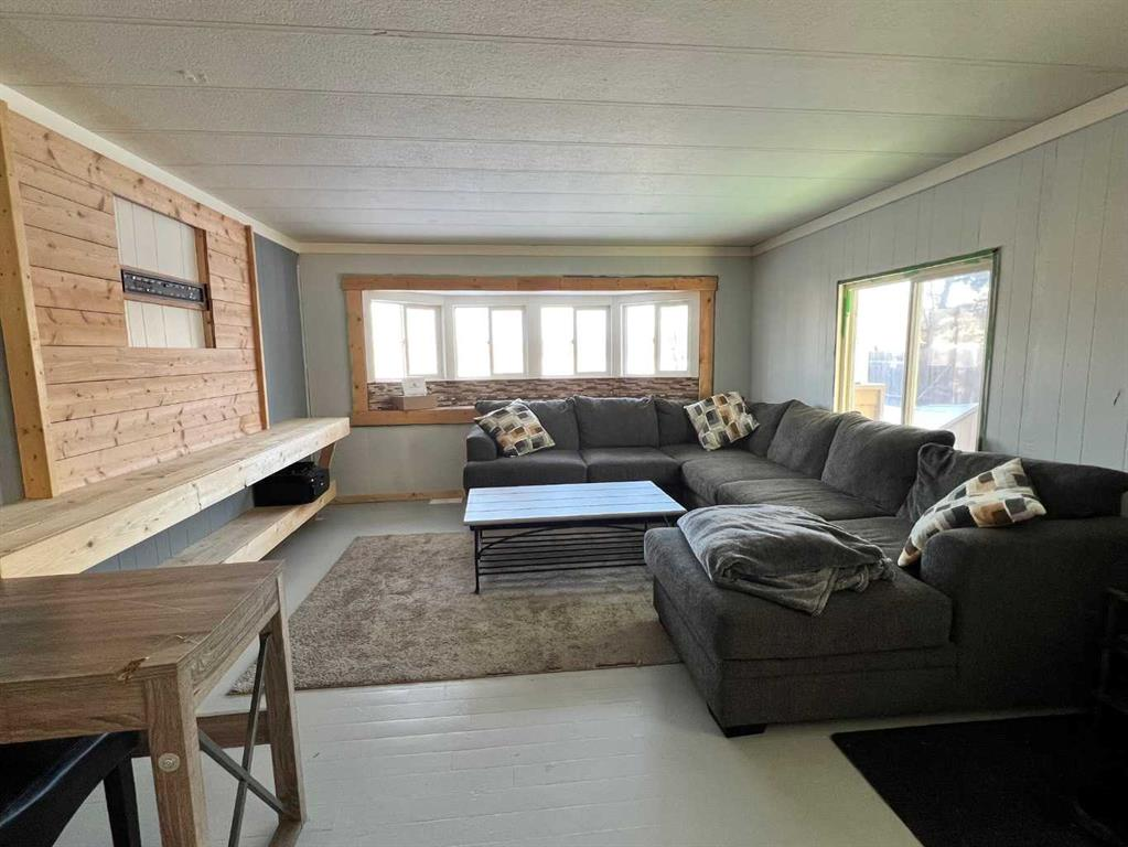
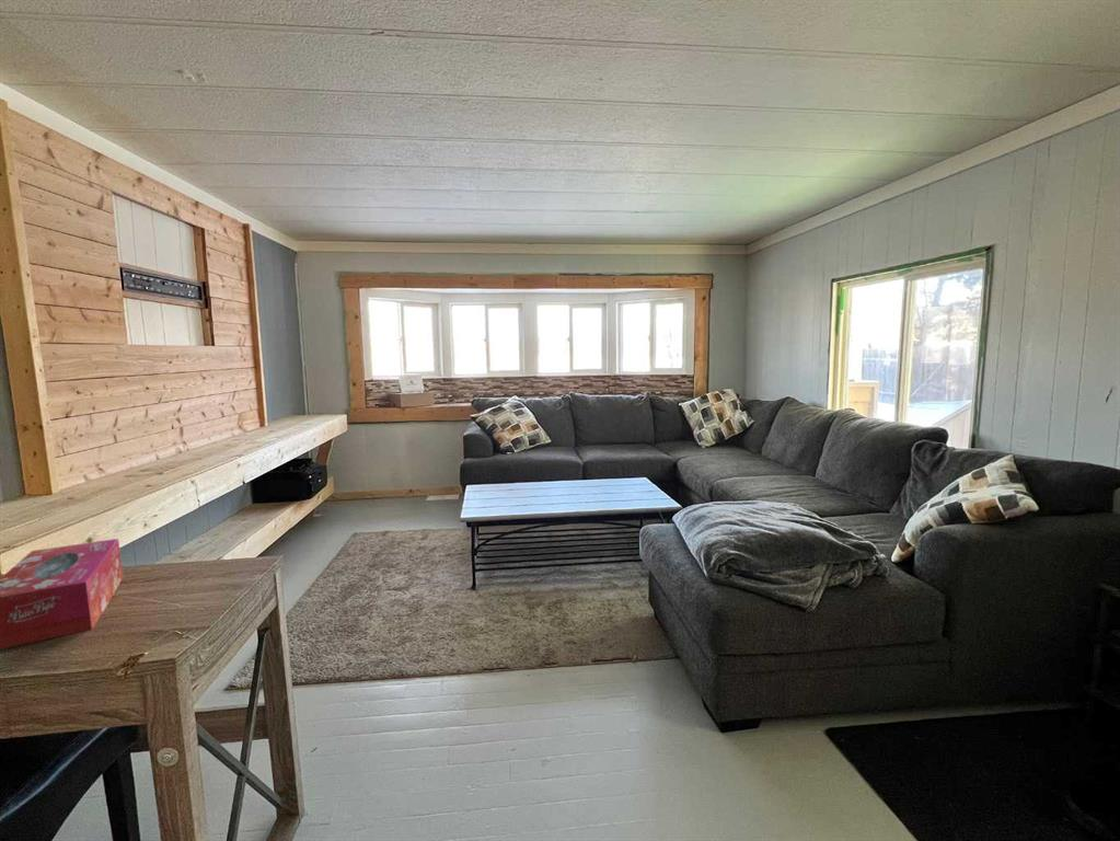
+ tissue box (59, 587)
